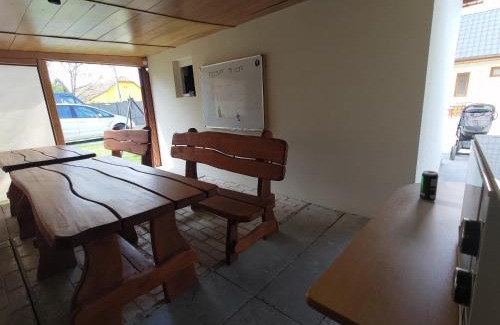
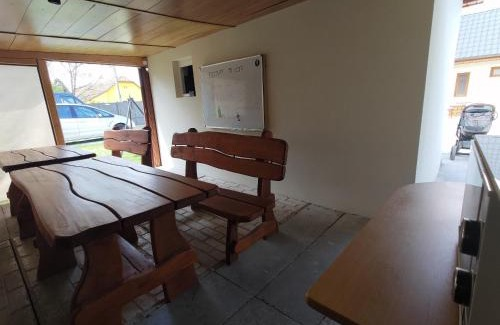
- beverage can (428, 185)
